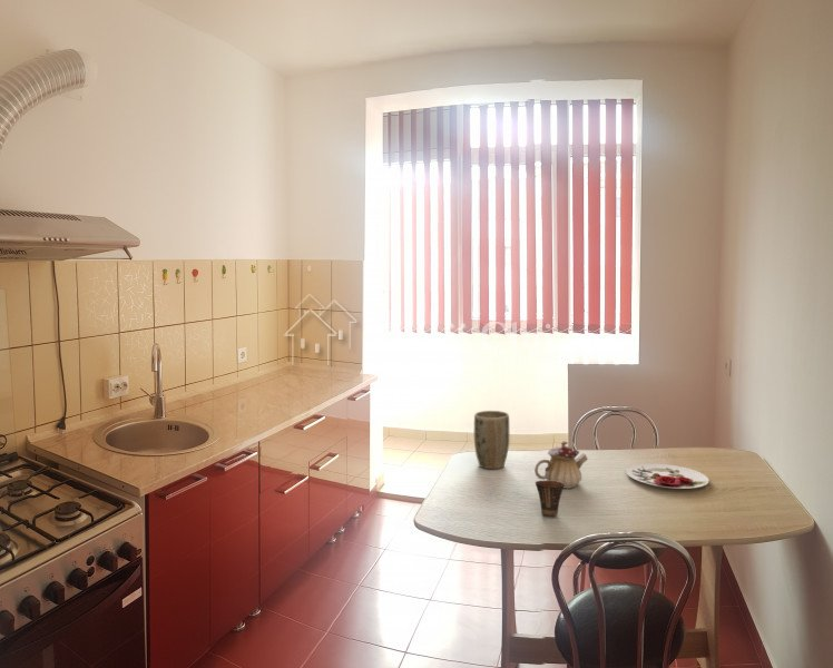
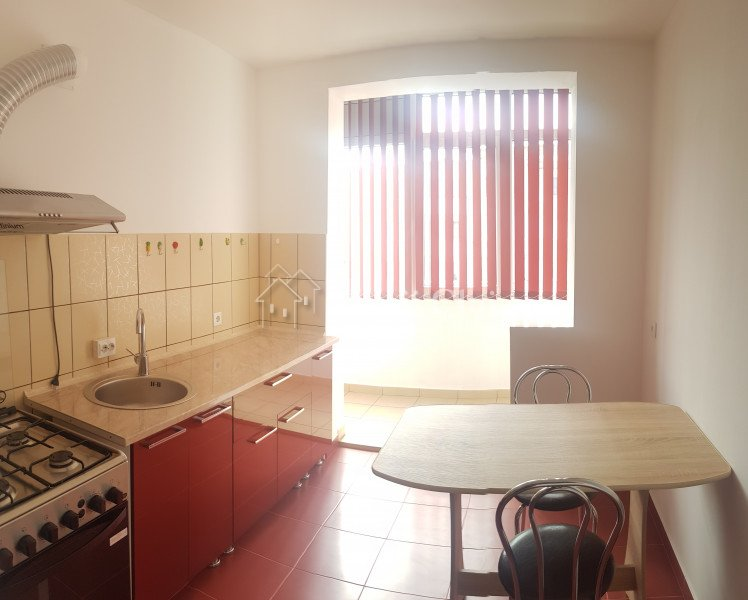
- teapot (560, 462)
- plant pot (491, 440)
- plate (666, 474)
- cup (549, 497)
